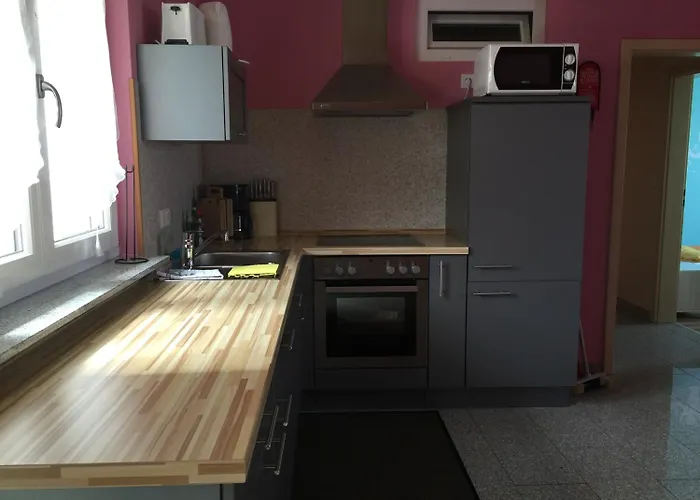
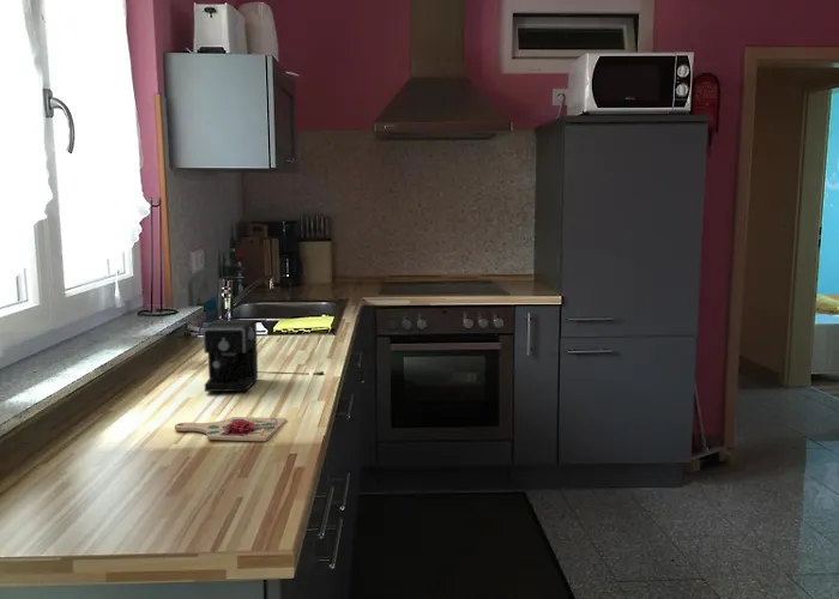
+ cutting board (225, 423)
+ coffee maker (256, 352)
